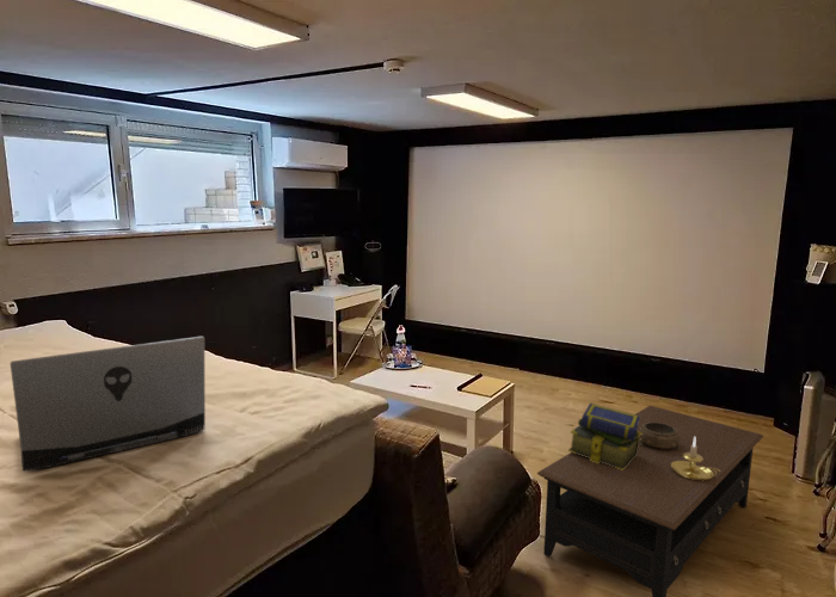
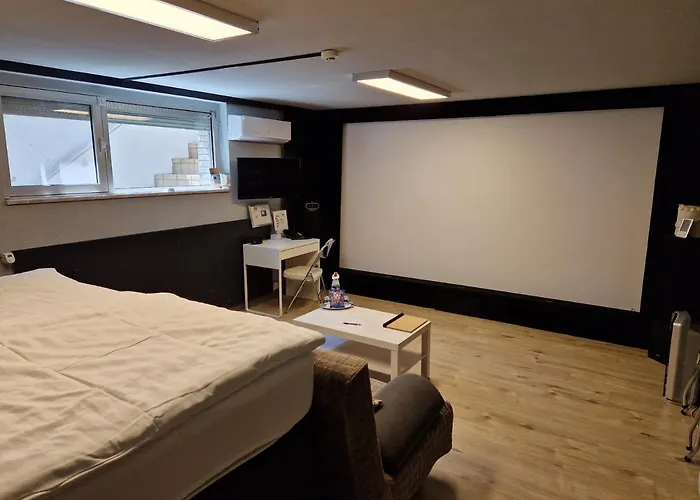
- candle holder (696, 455)
- decorative bowl (659, 436)
- laptop computer (111, 387)
- coffee table (656, 490)
- stack of books (607, 432)
